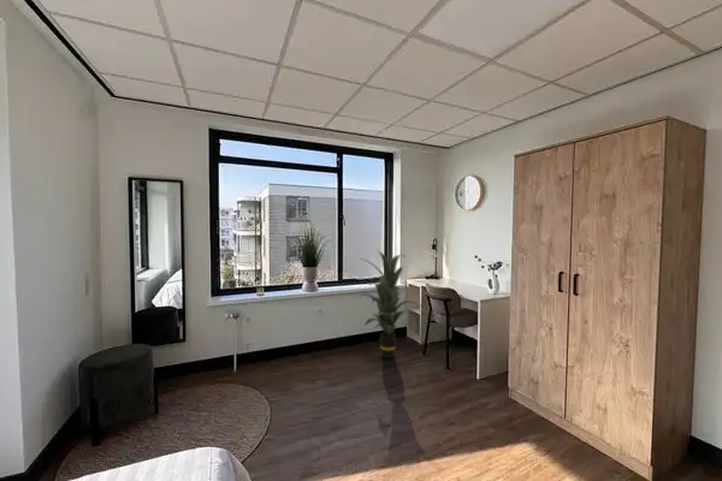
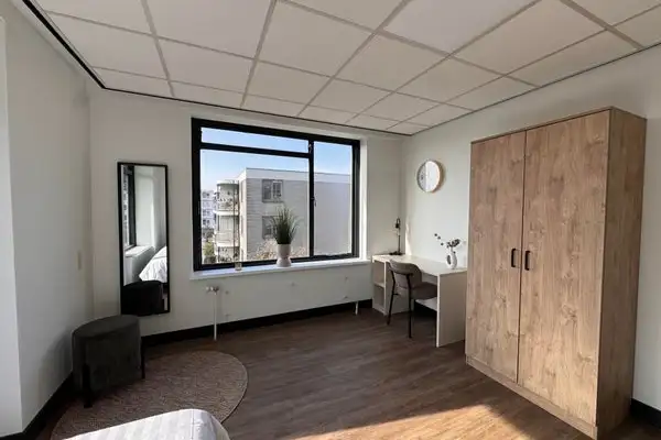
- indoor plant (384, 303)
